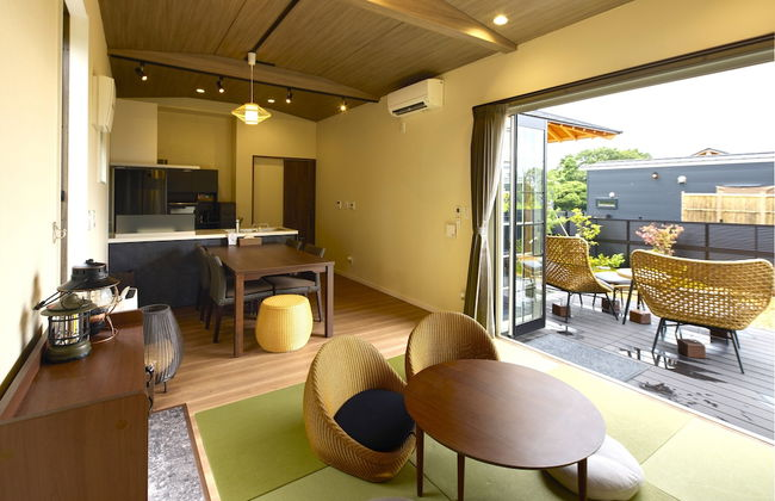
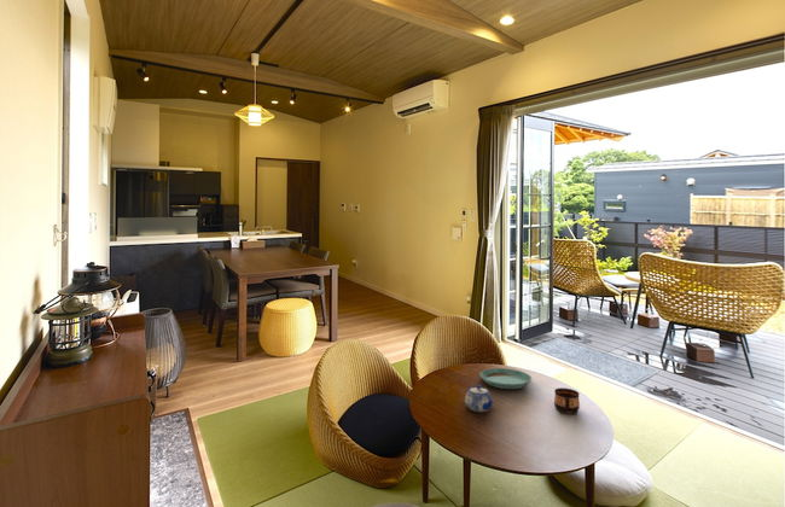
+ teapot (479, 397)
+ saucer (505, 378)
+ cup (565, 401)
